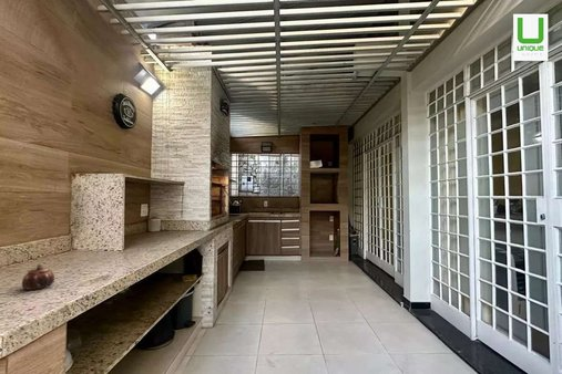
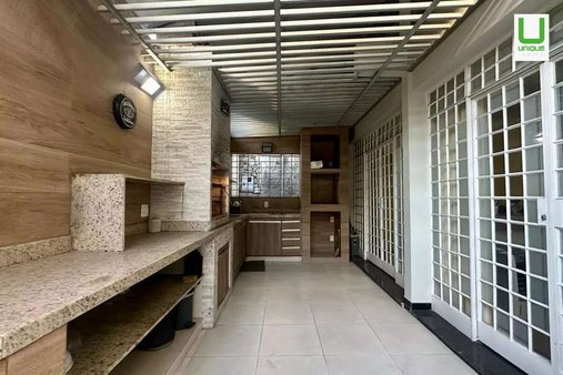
- teapot (38, 276)
